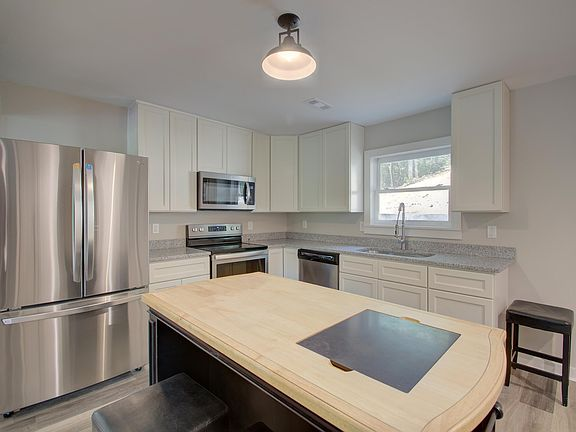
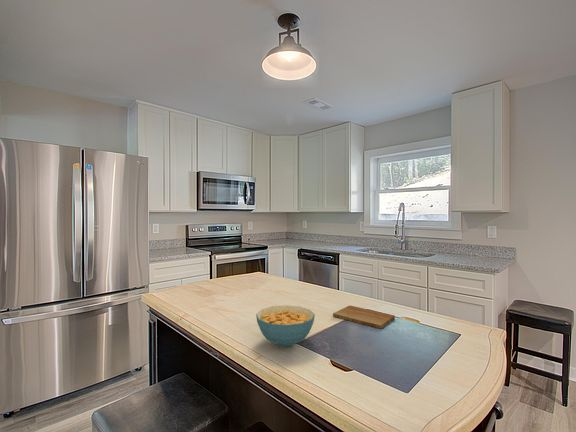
+ cereal bowl (285, 328)
+ cutting board (363, 315)
